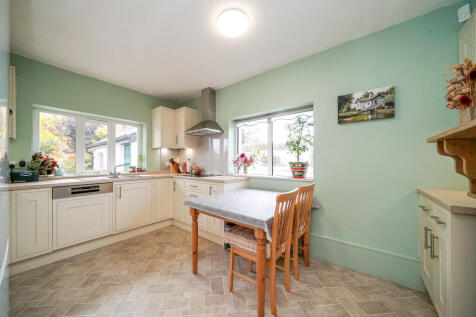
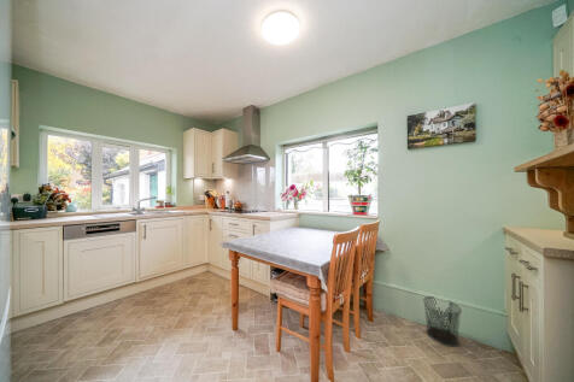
+ waste bin (441, 319)
